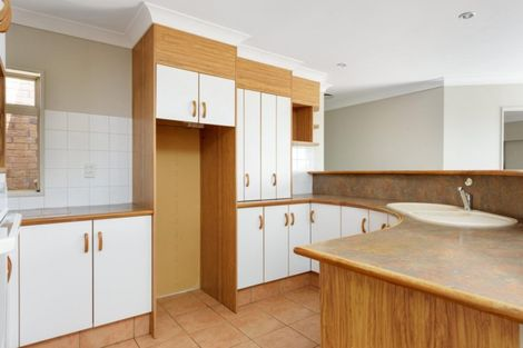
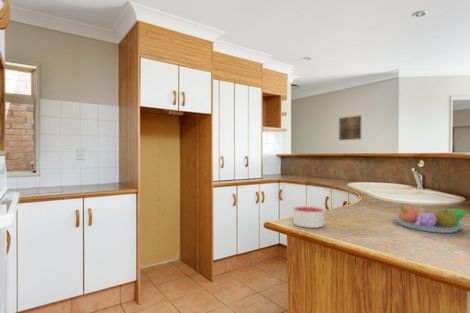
+ candle (308, 215)
+ wall art (349, 128)
+ fruit bowl (430, 214)
